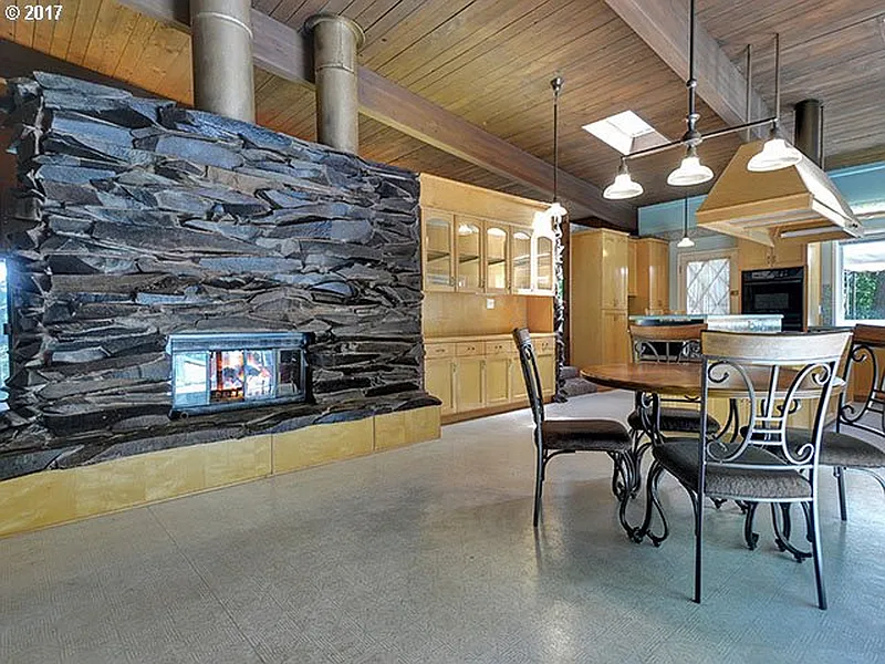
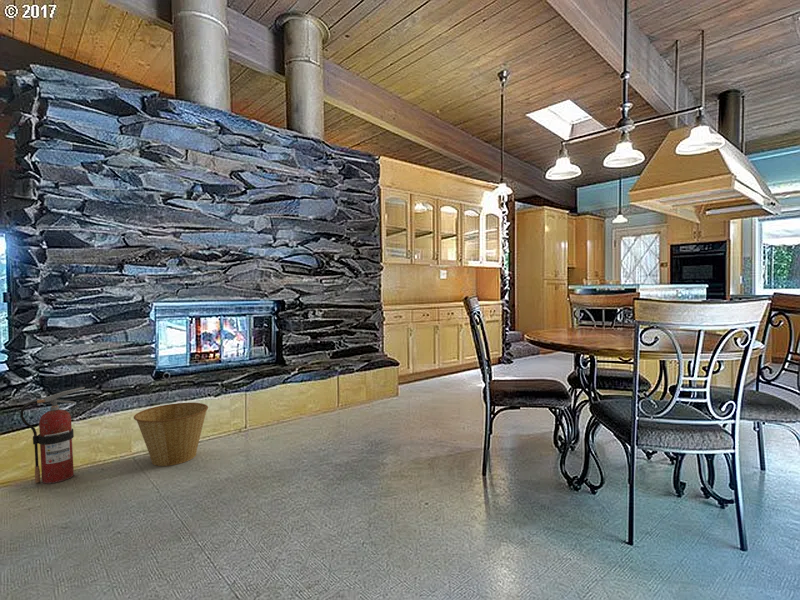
+ basket (173, 434)
+ fire extinguisher (55, 434)
